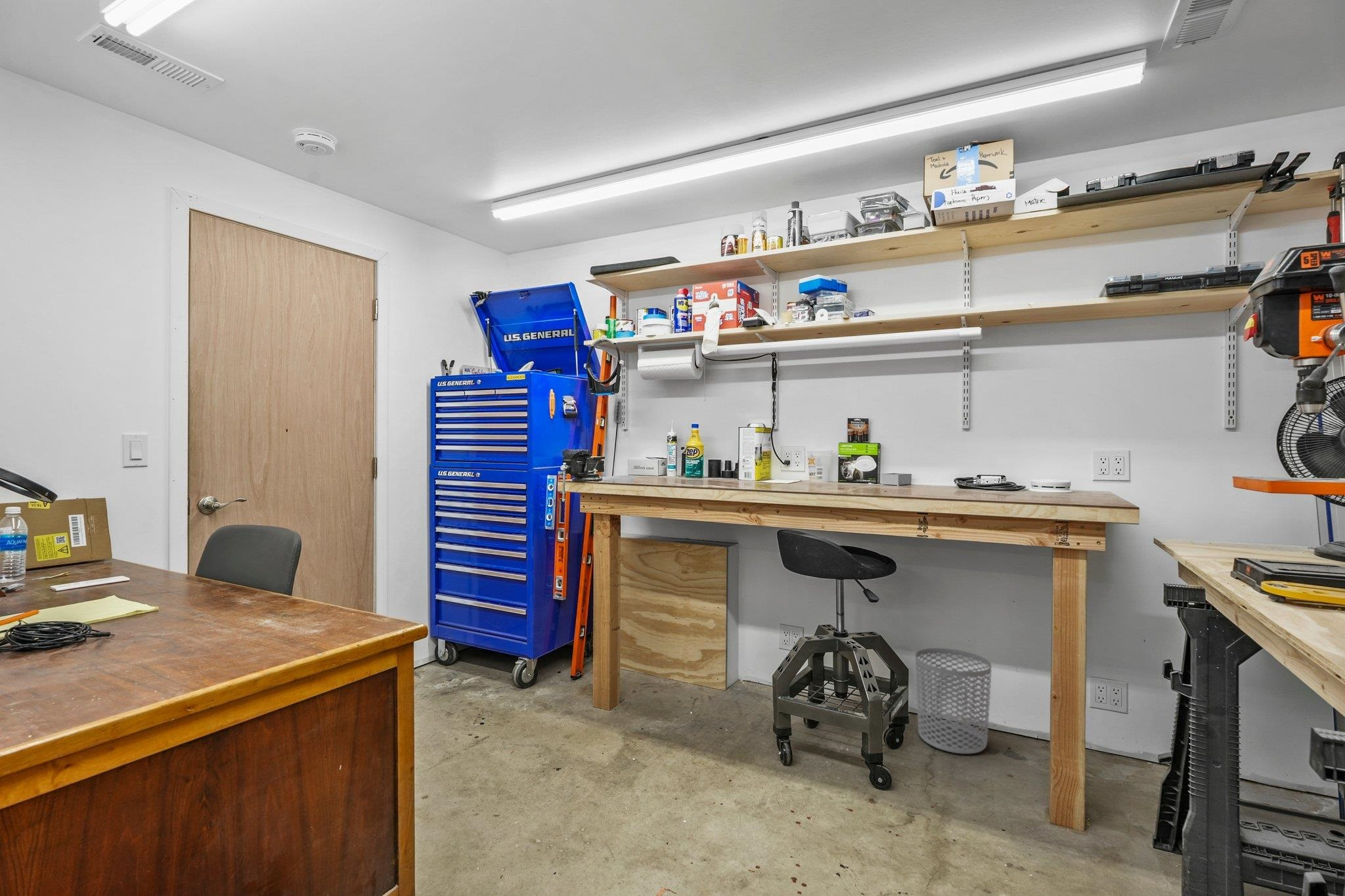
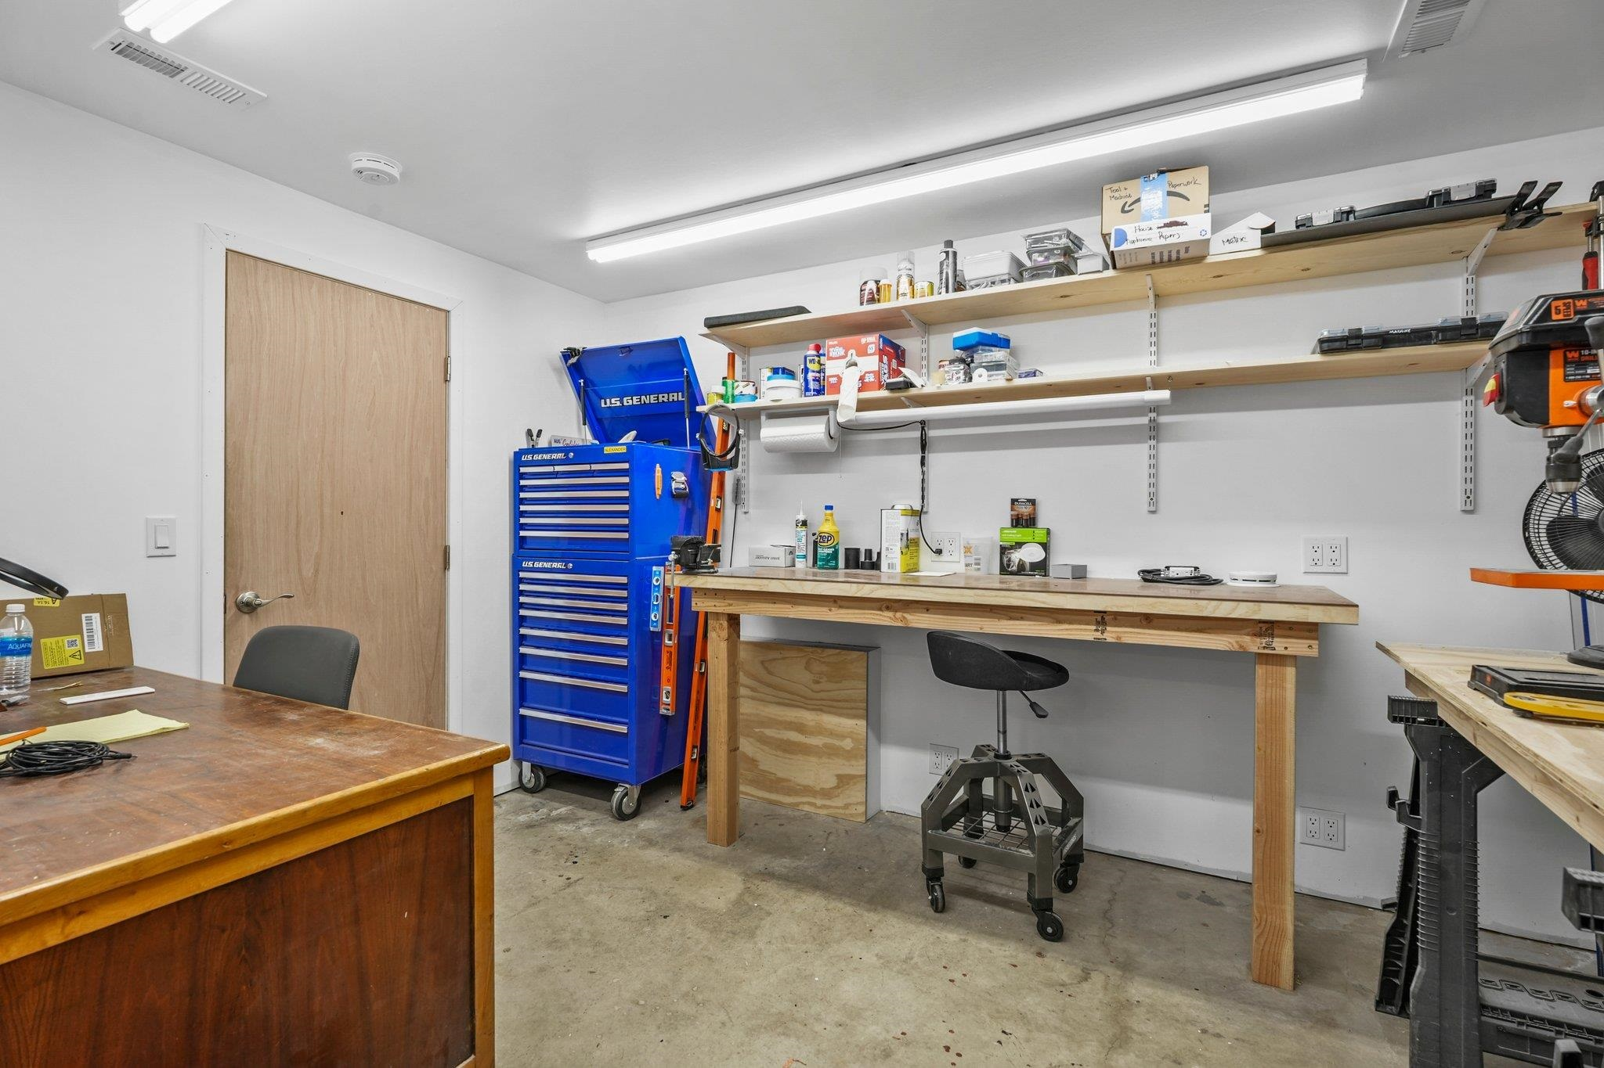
- waste bin (952, 699)
